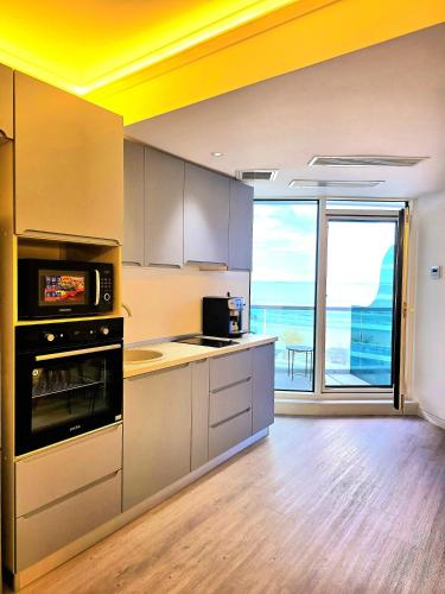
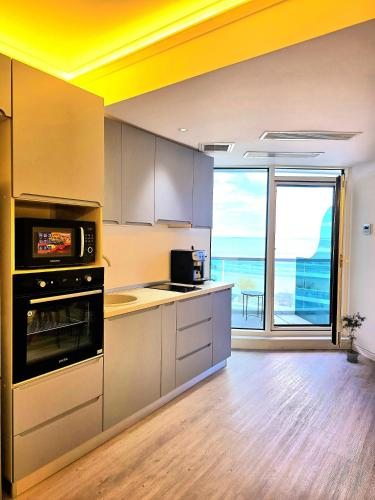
+ potted plant (352, 337)
